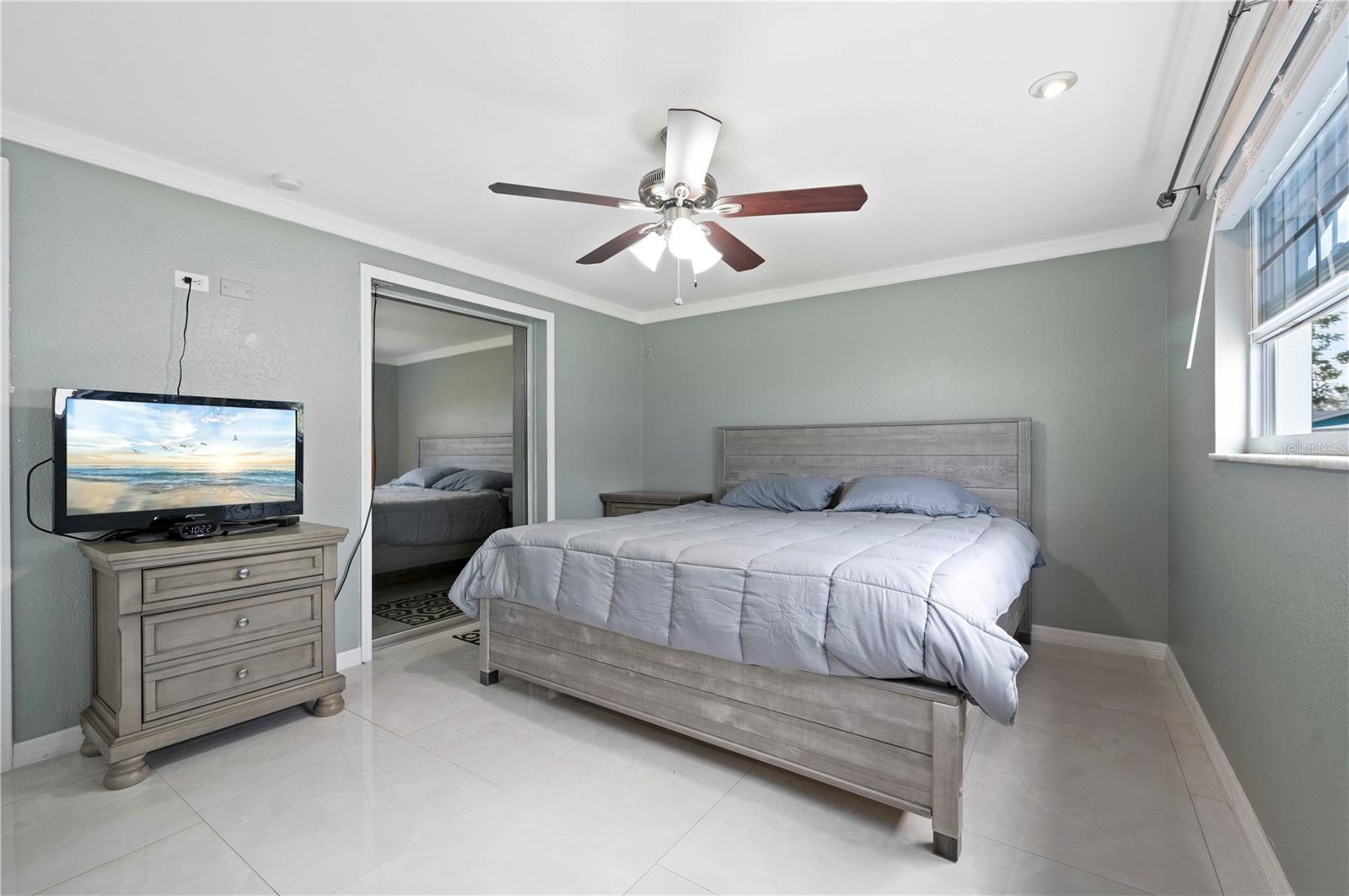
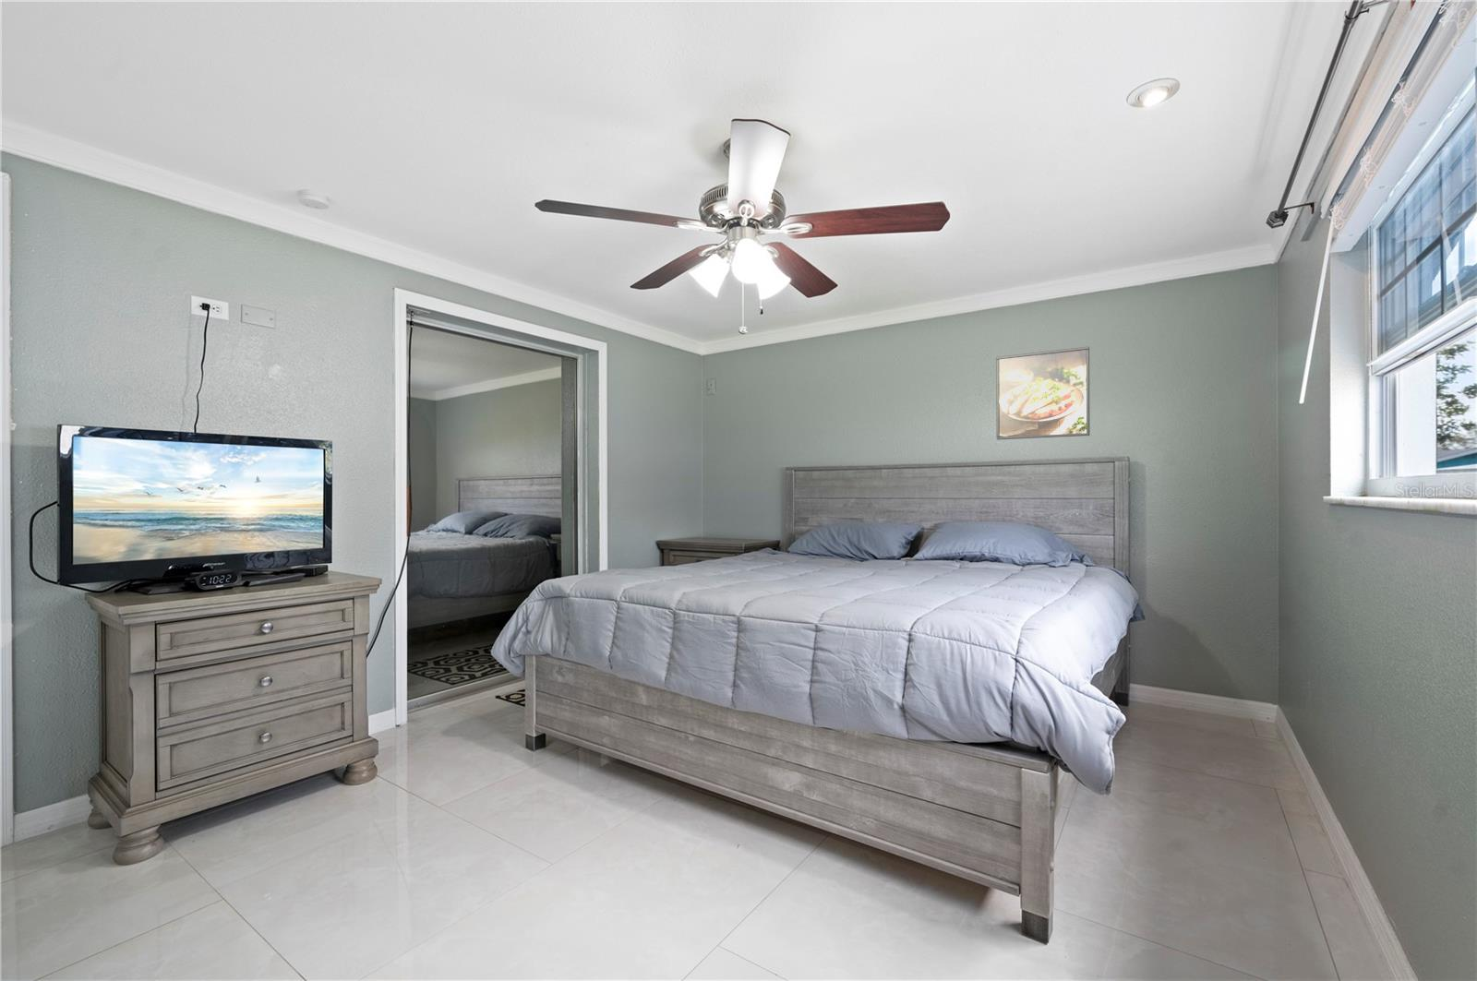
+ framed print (1041, 394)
